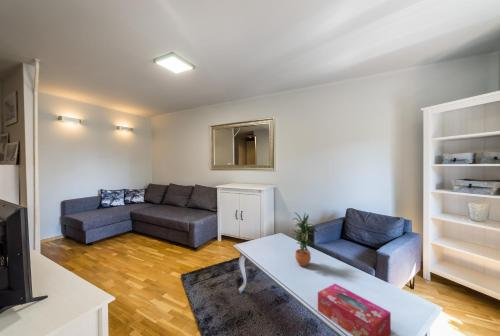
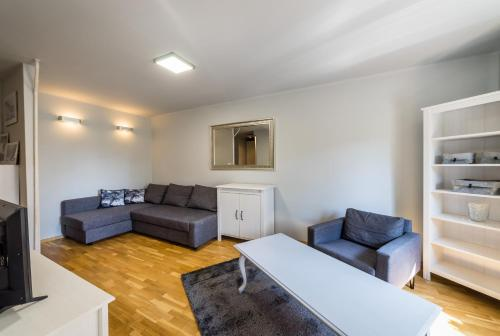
- potted plant (305, 239)
- tissue box (351, 311)
